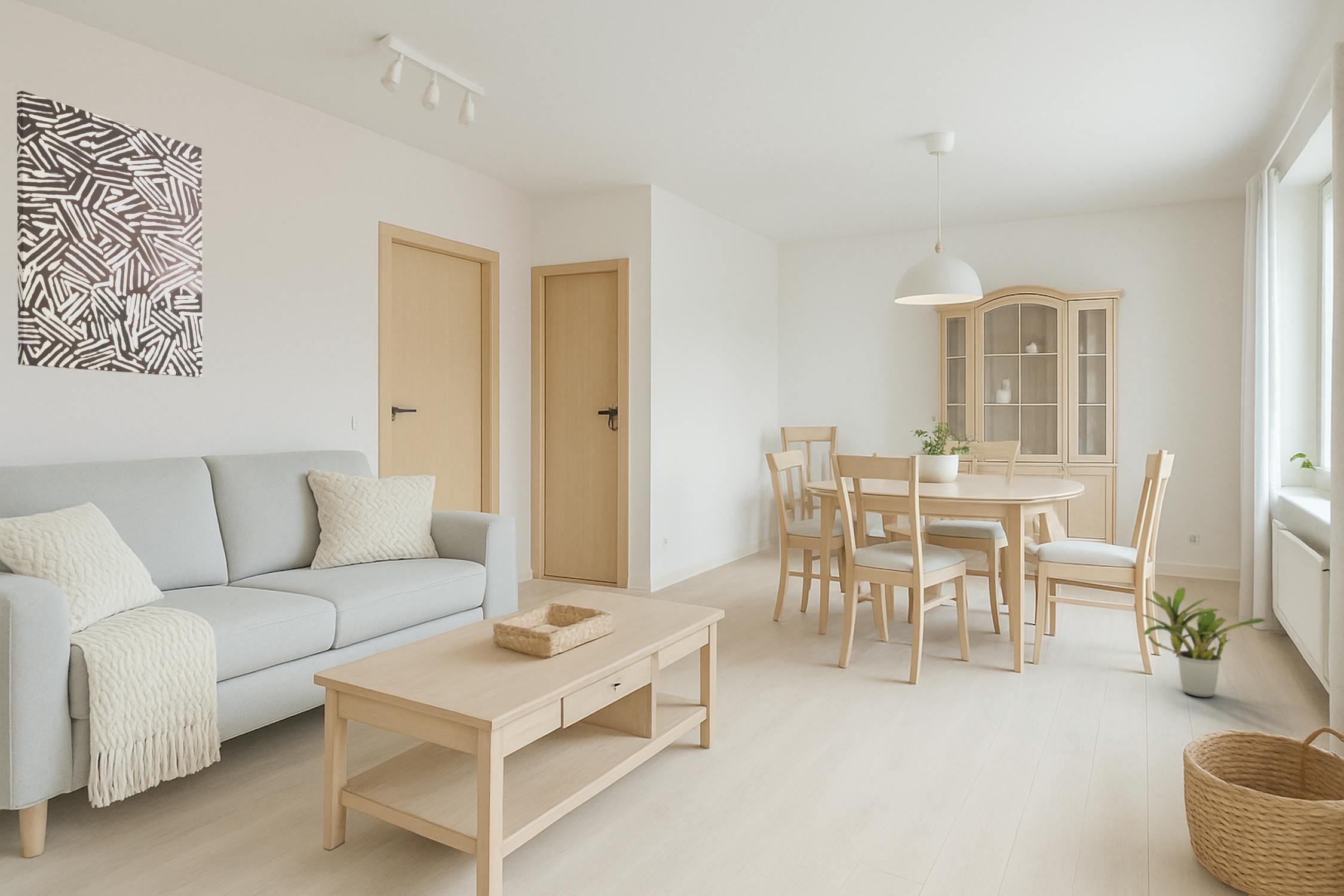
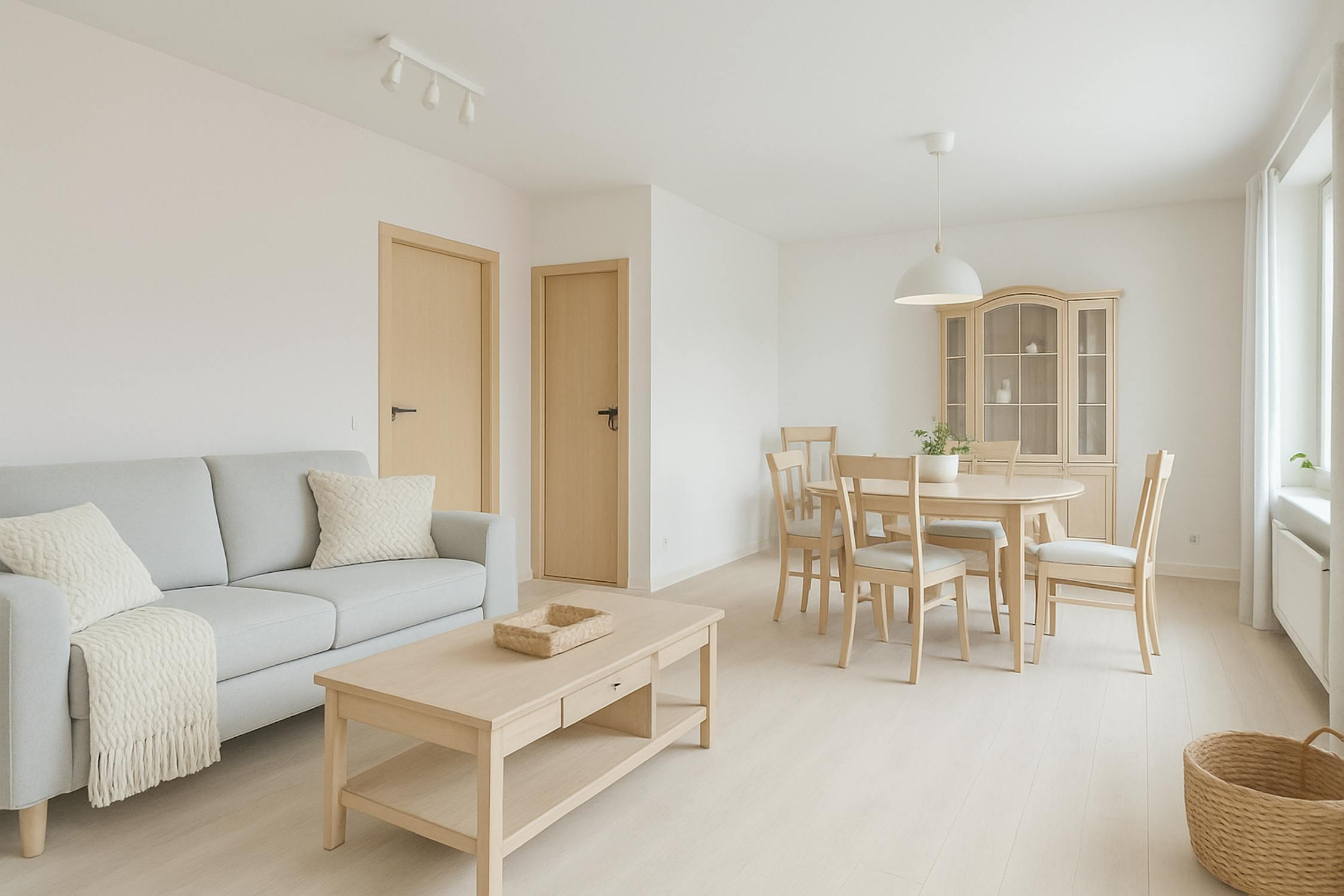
- potted plant (1187, 641)
- wall art (118, 247)
